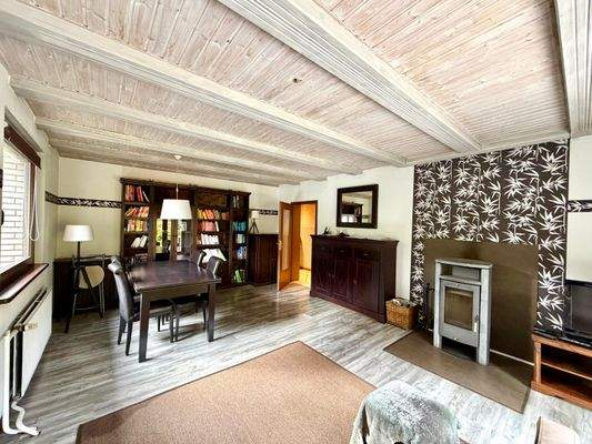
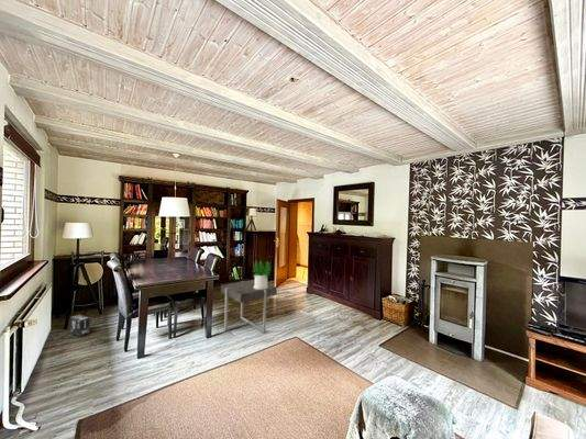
+ box (79, 325)
+ side table (242, 306)
+ potted plant (262, 273)
